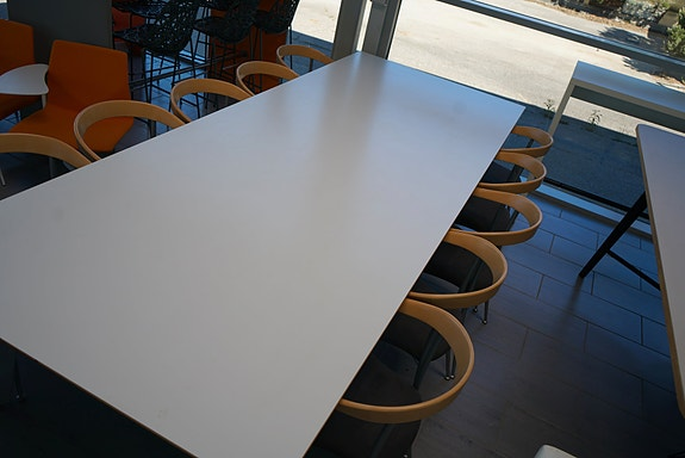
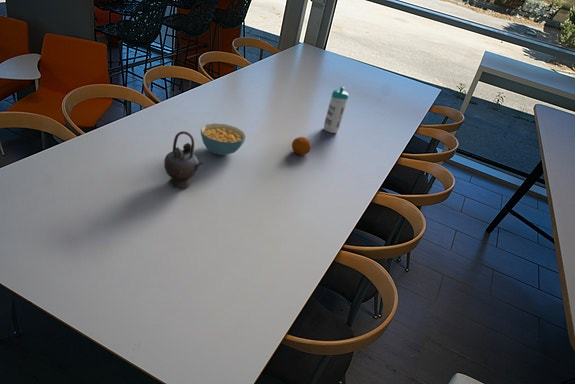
+ teapot (185, 159)
+ water bottle (336, 109)
+ fruit (301, 145)
+ cereal bowl (221, 142)
